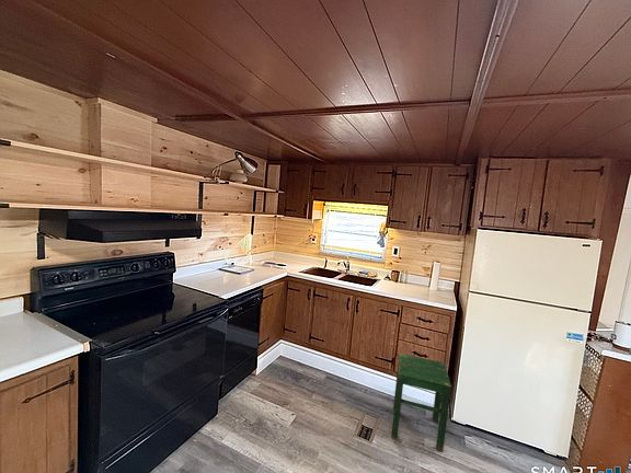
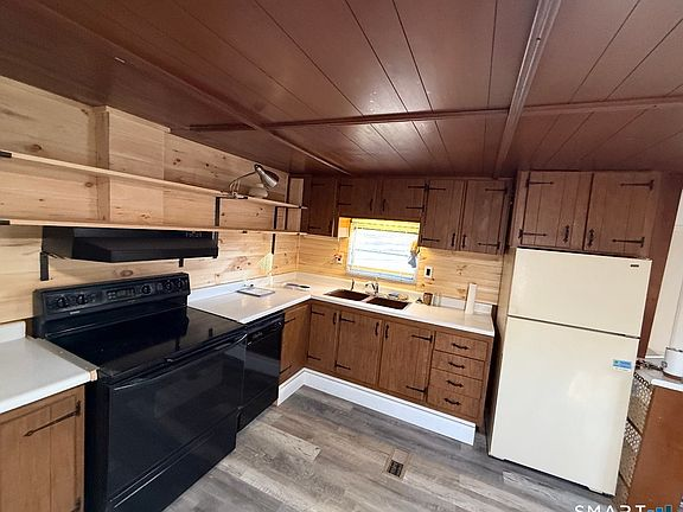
- stool (417, 403)
